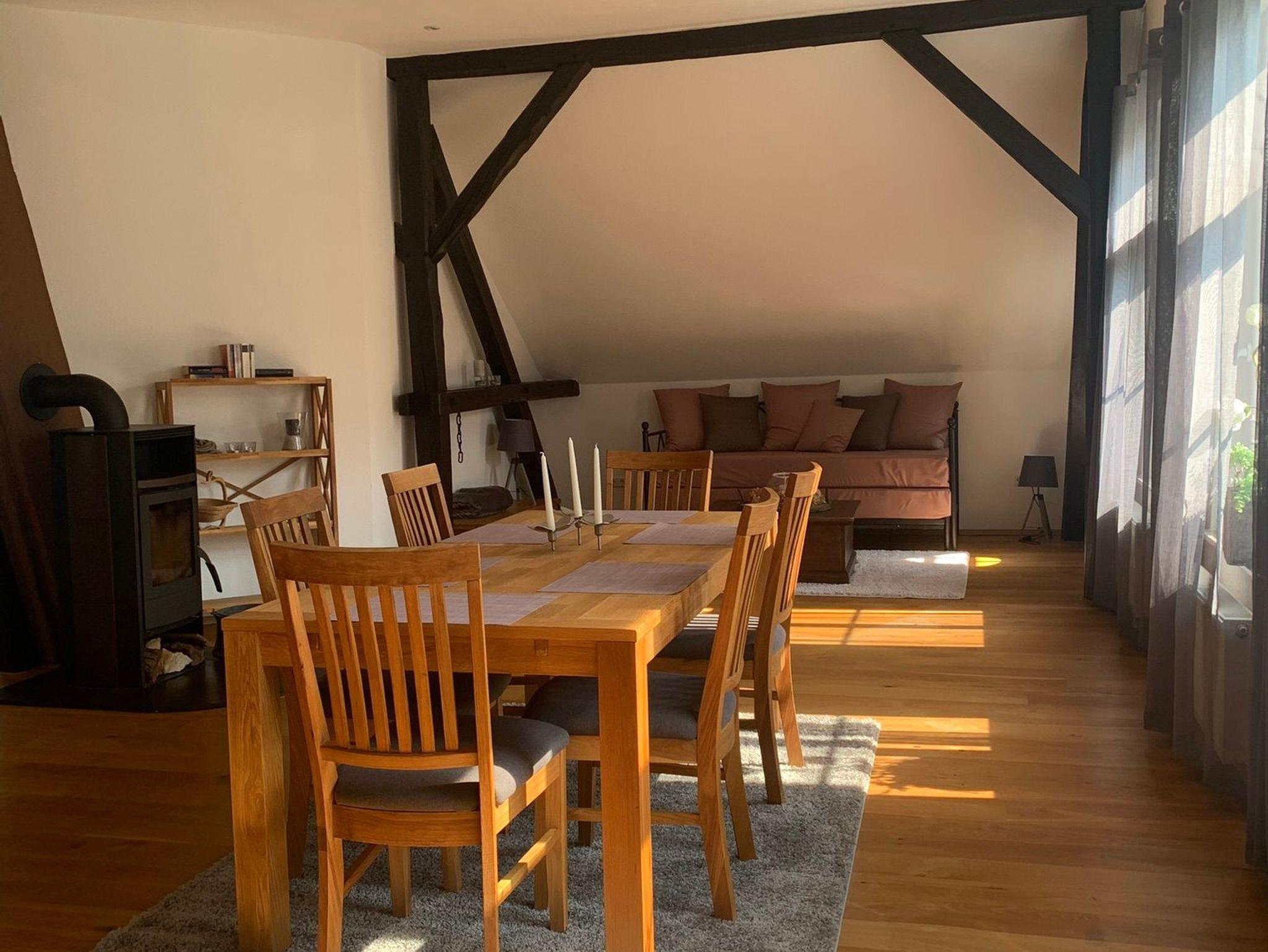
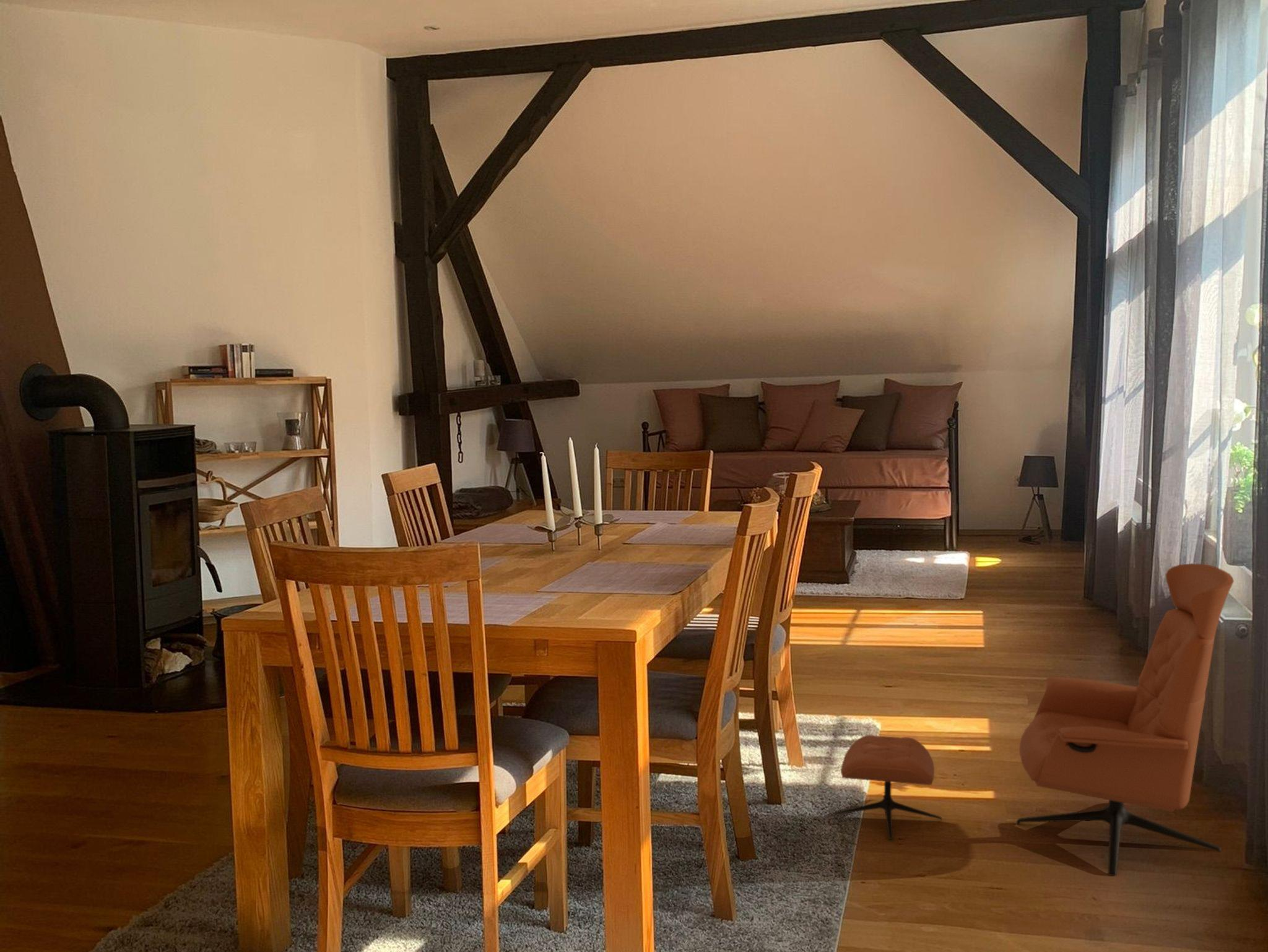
+ armchair (1039, 705)
